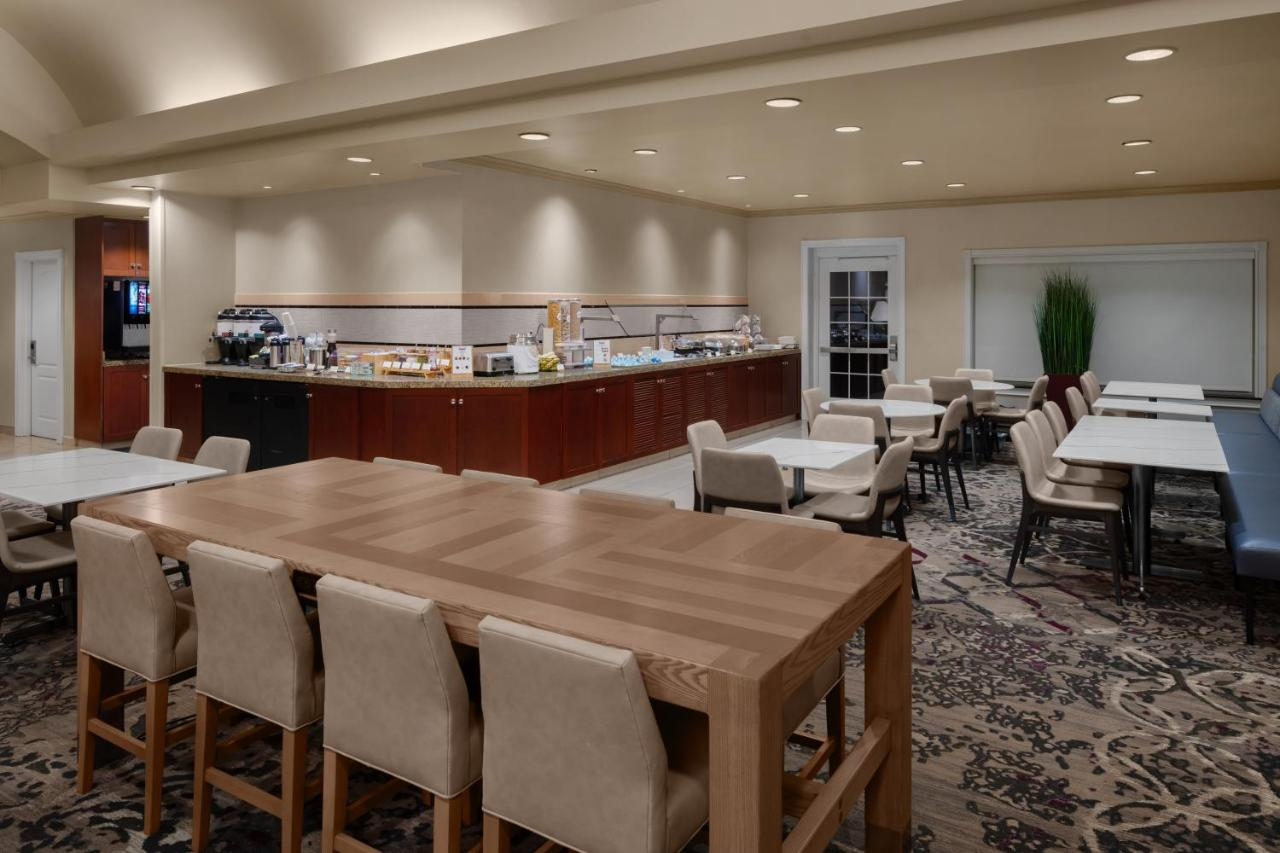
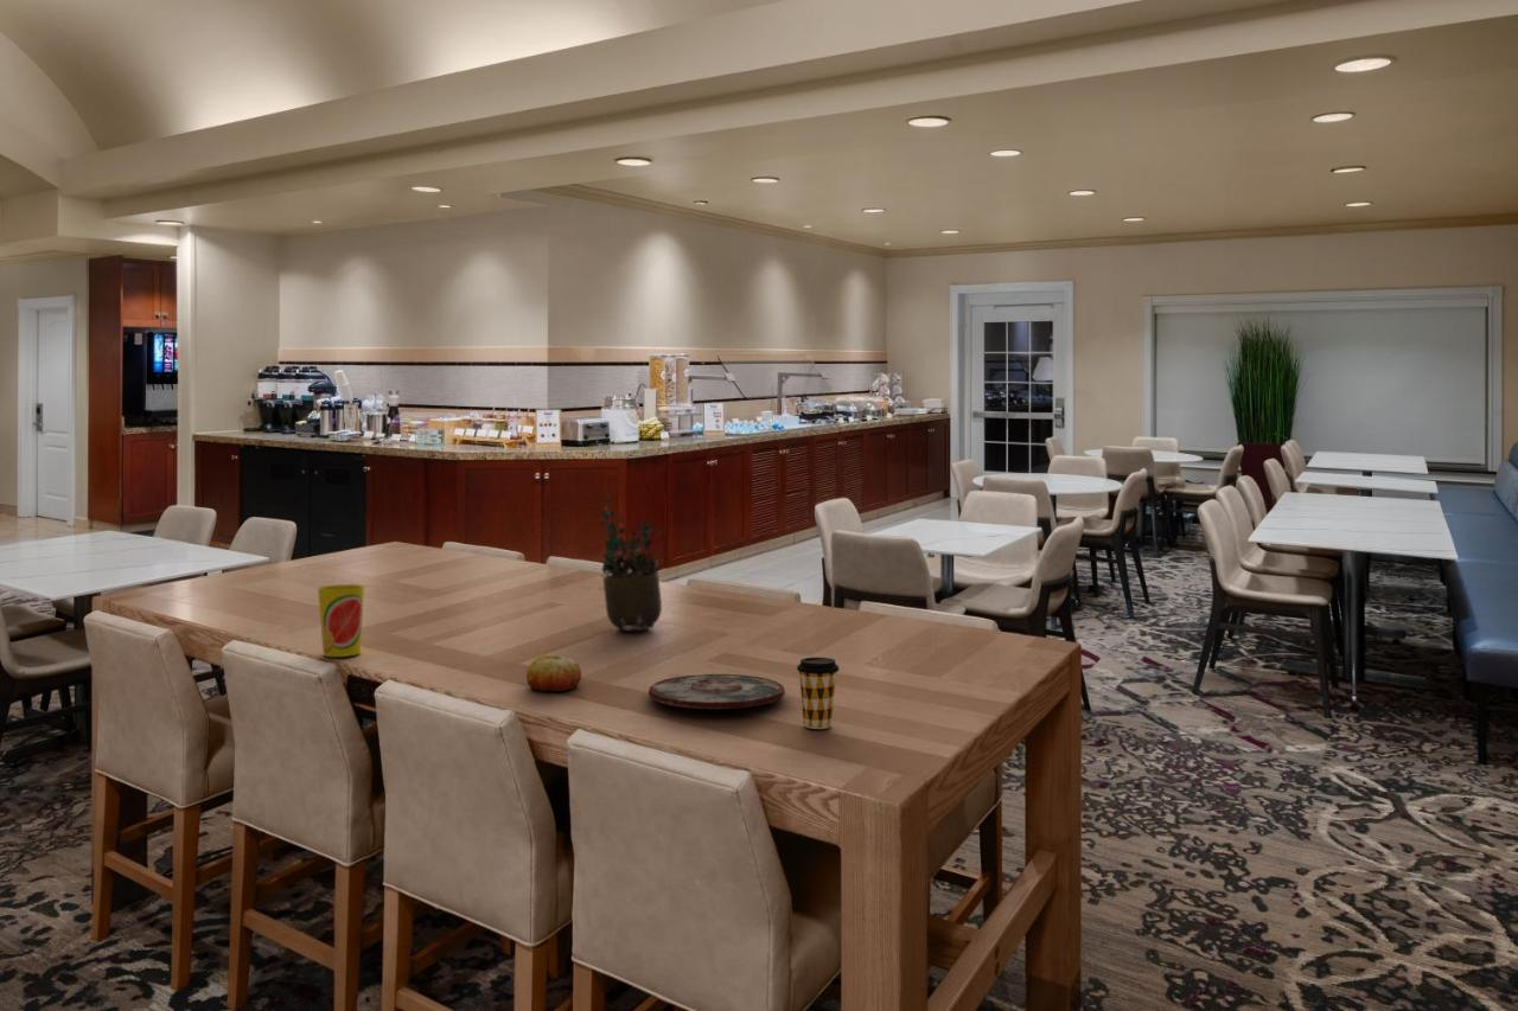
+ coffee cup (817, 692)
+ potted plant (625, 561)
+ plate (716, 691)
+ cup (342, 620)
+ fruit (554, 671)
